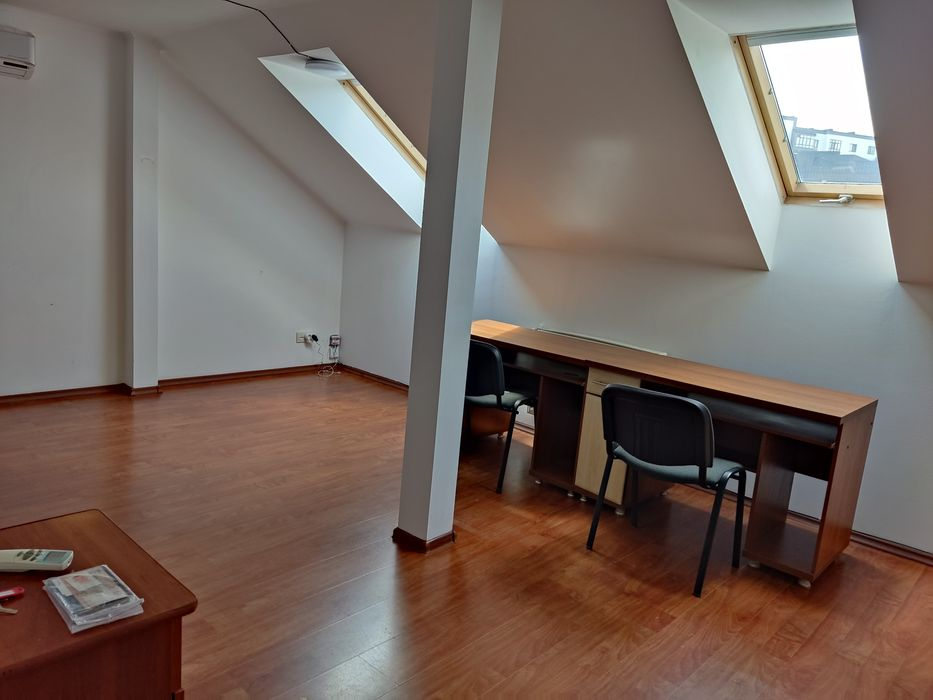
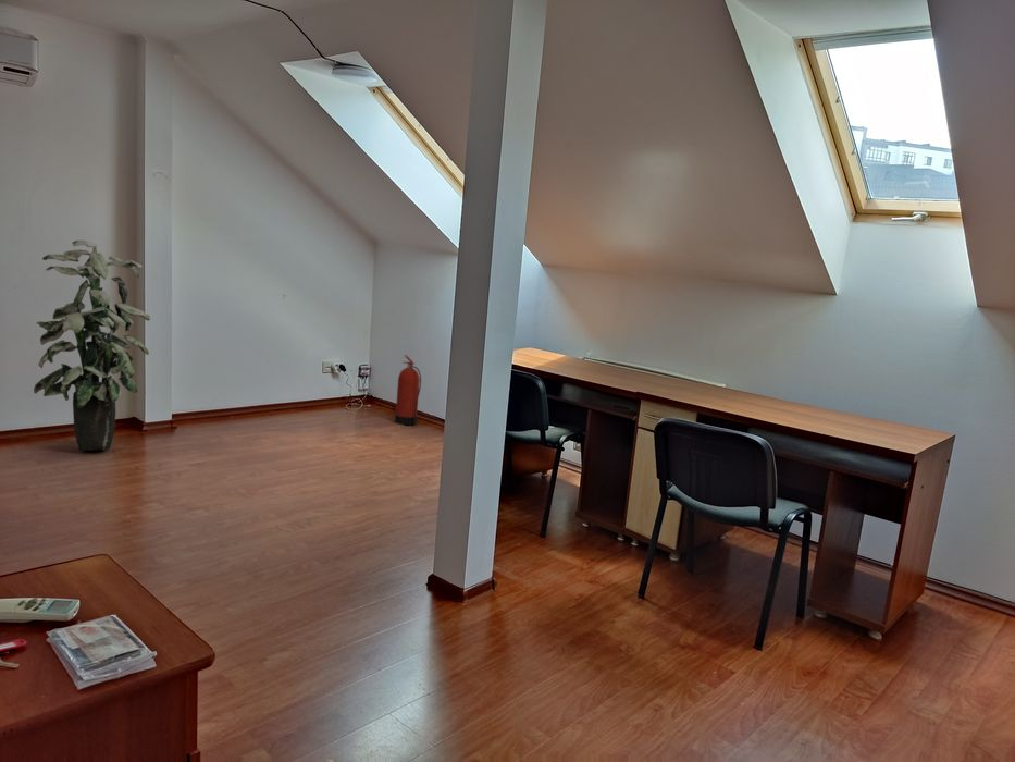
+ fire extinguisher (410, 390)
+ indoor plant (89, 346)
